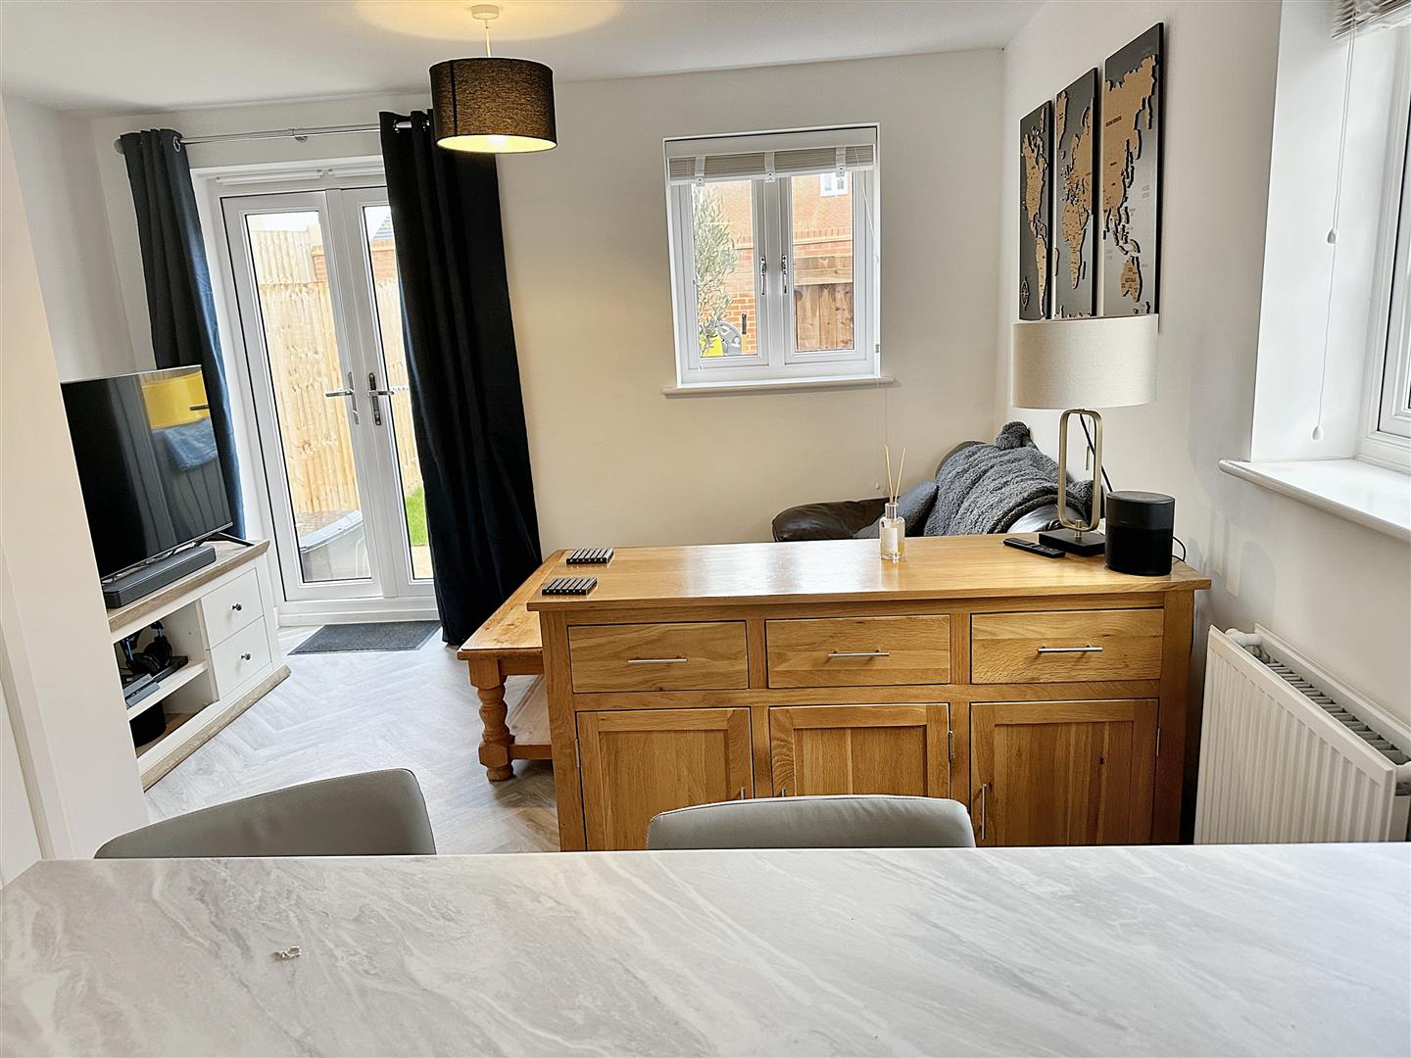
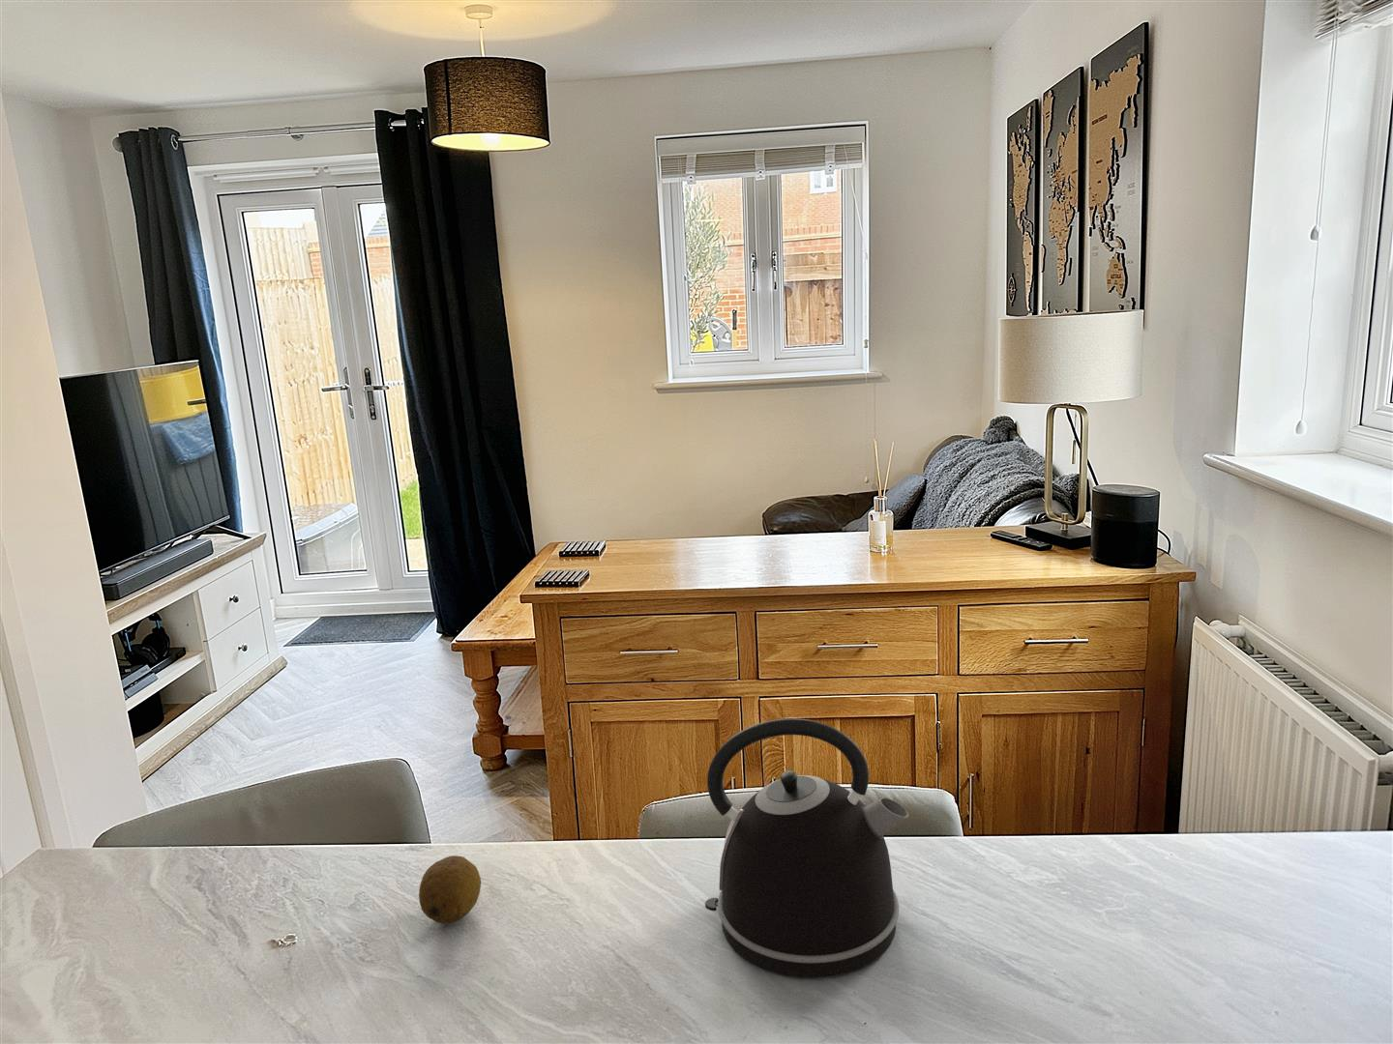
+ fruit (451, 888)
+ kettle (802, 820)
